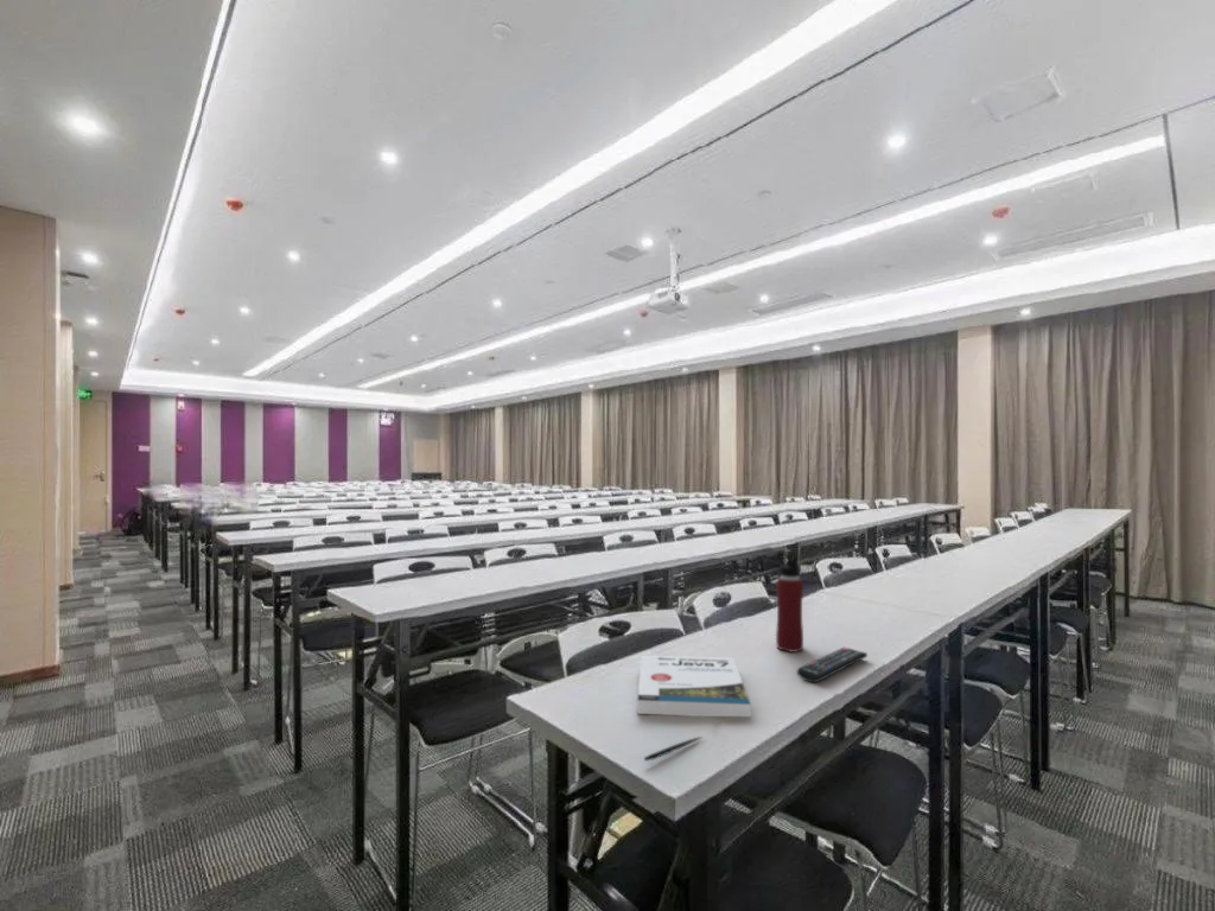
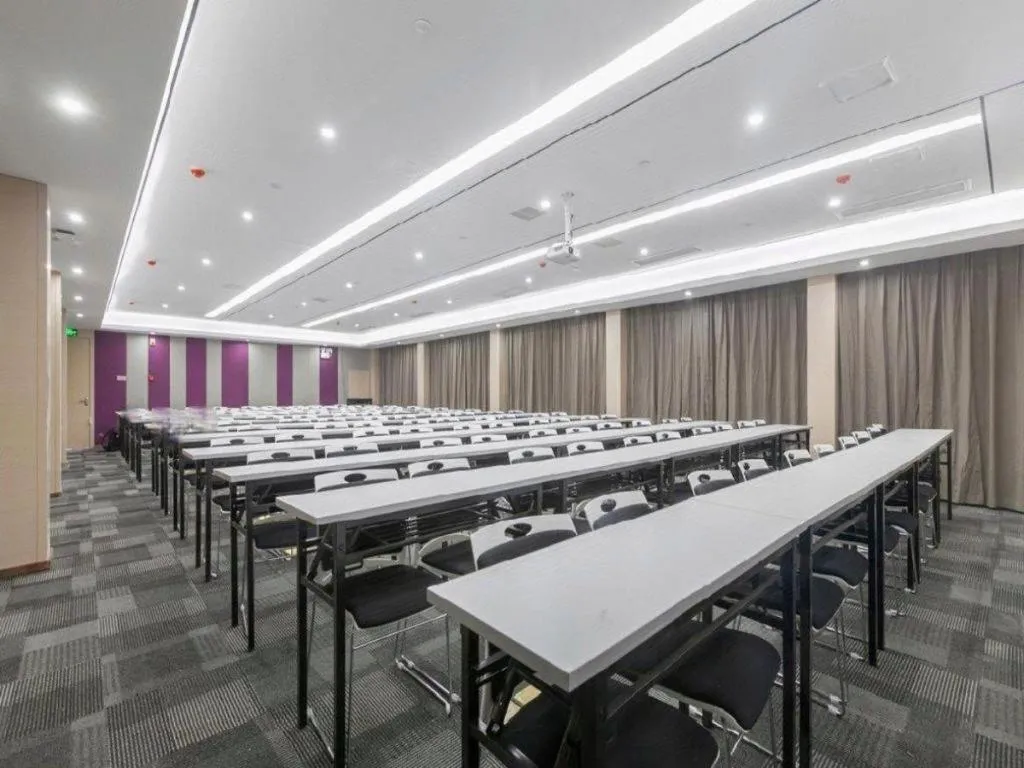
- book (689, 683)
- remote control (833, 663)
- pen (675, 746)
- water bottle (789, 600)
